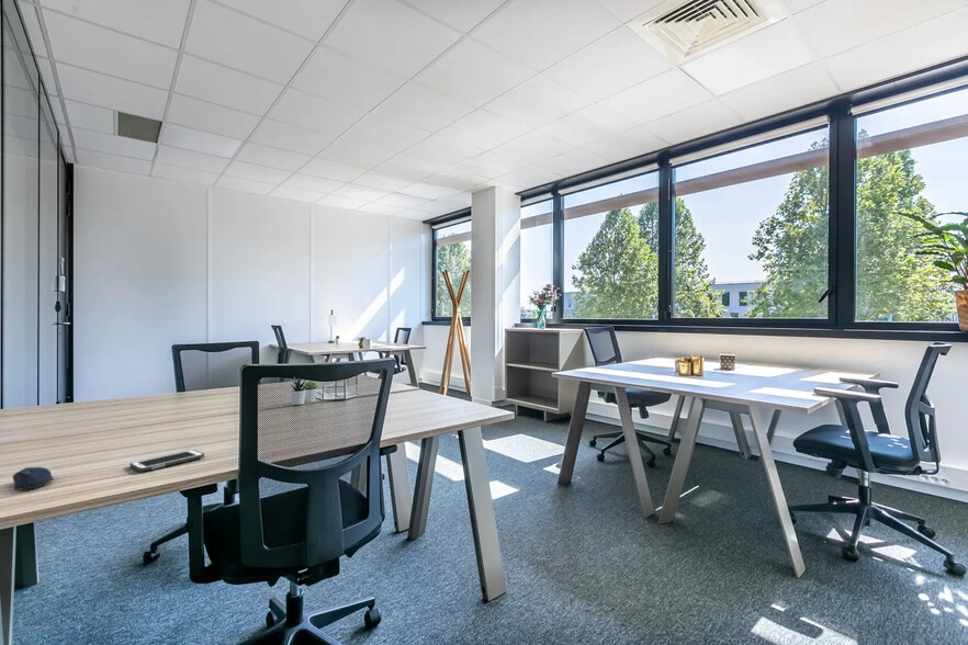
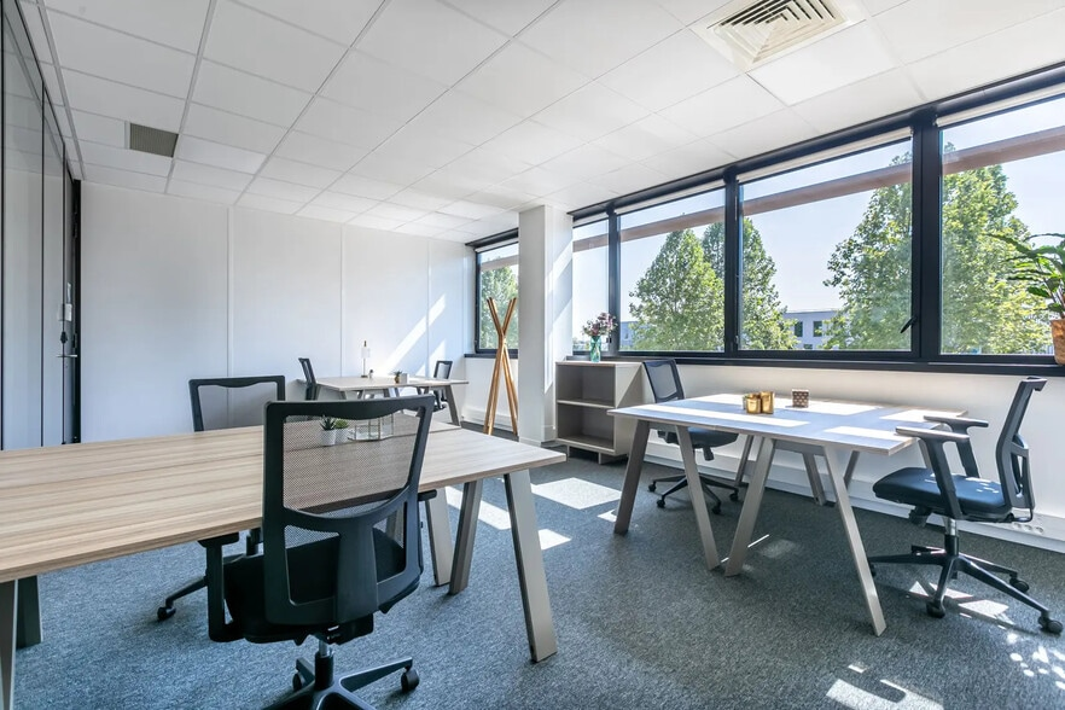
- cell phone (168, 460)
- computer mouse (33, 474)
